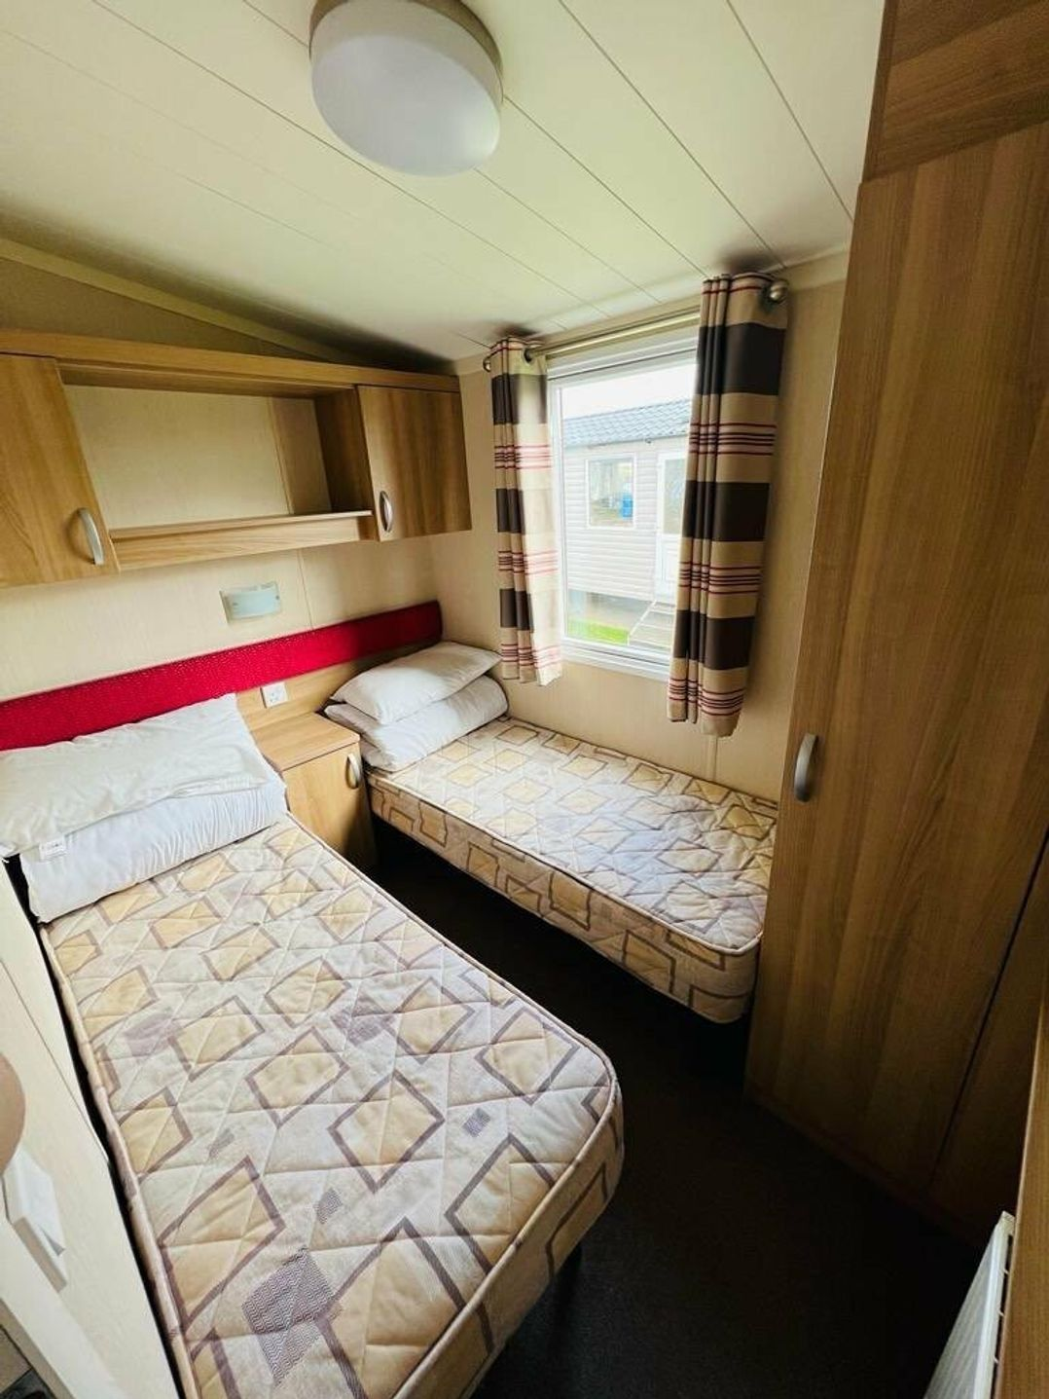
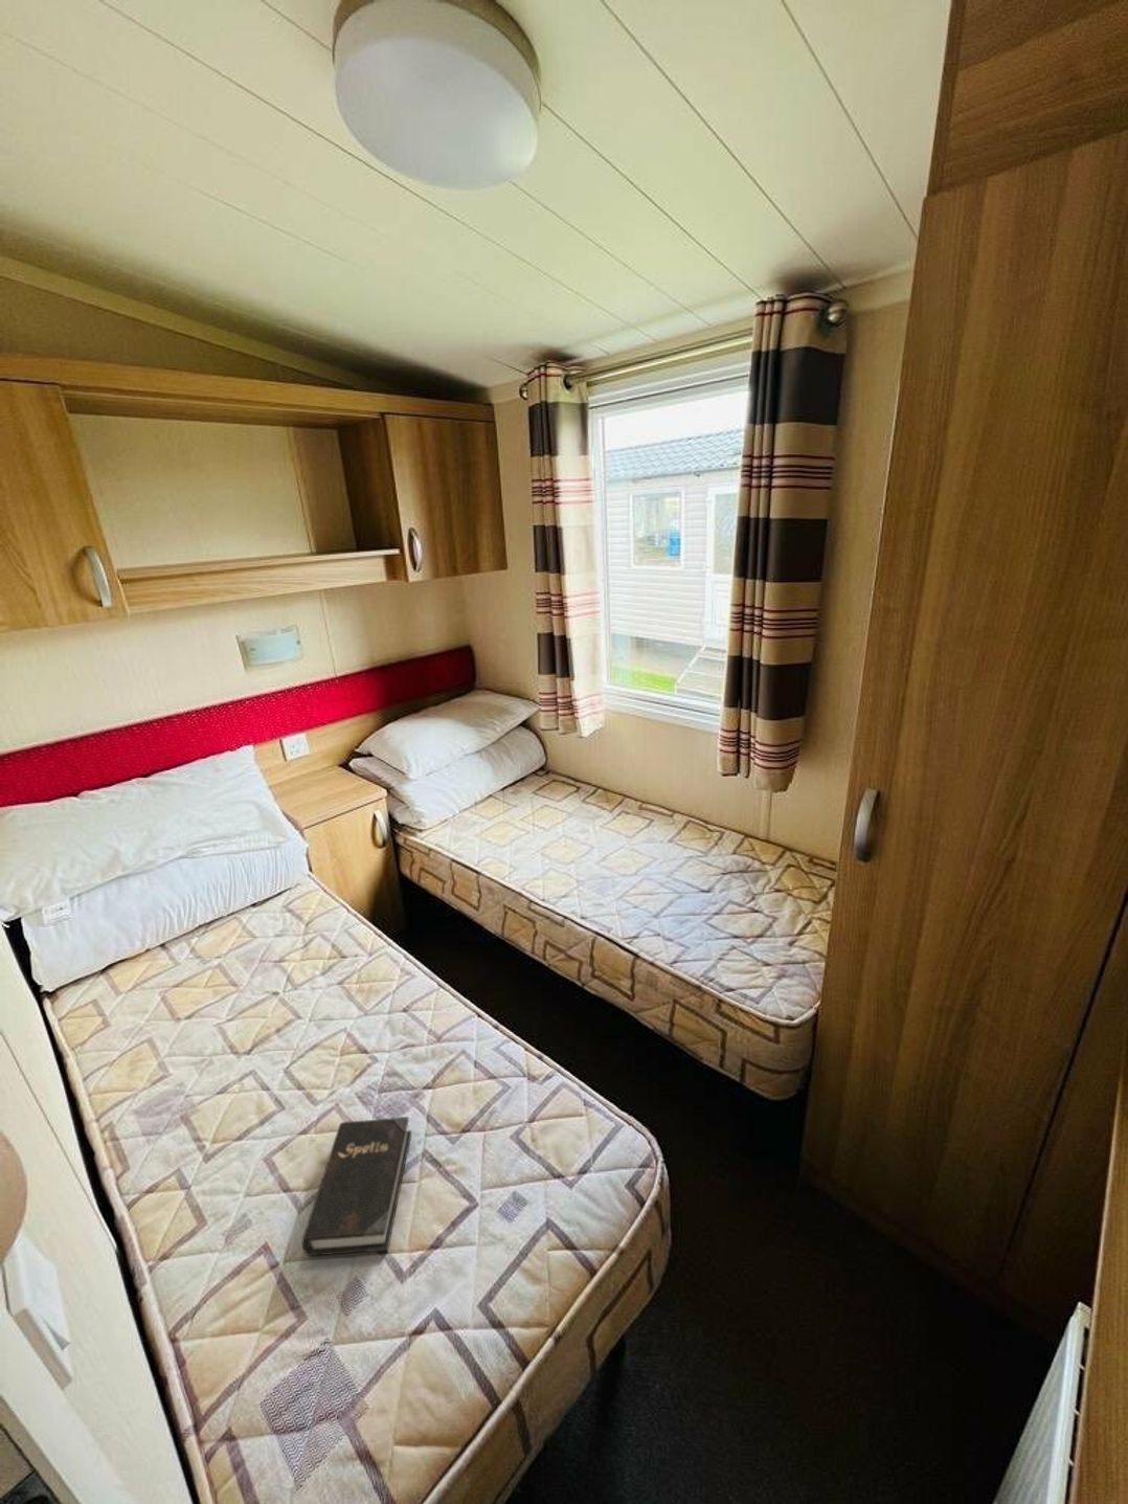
+ hardback book (361, 1180)
